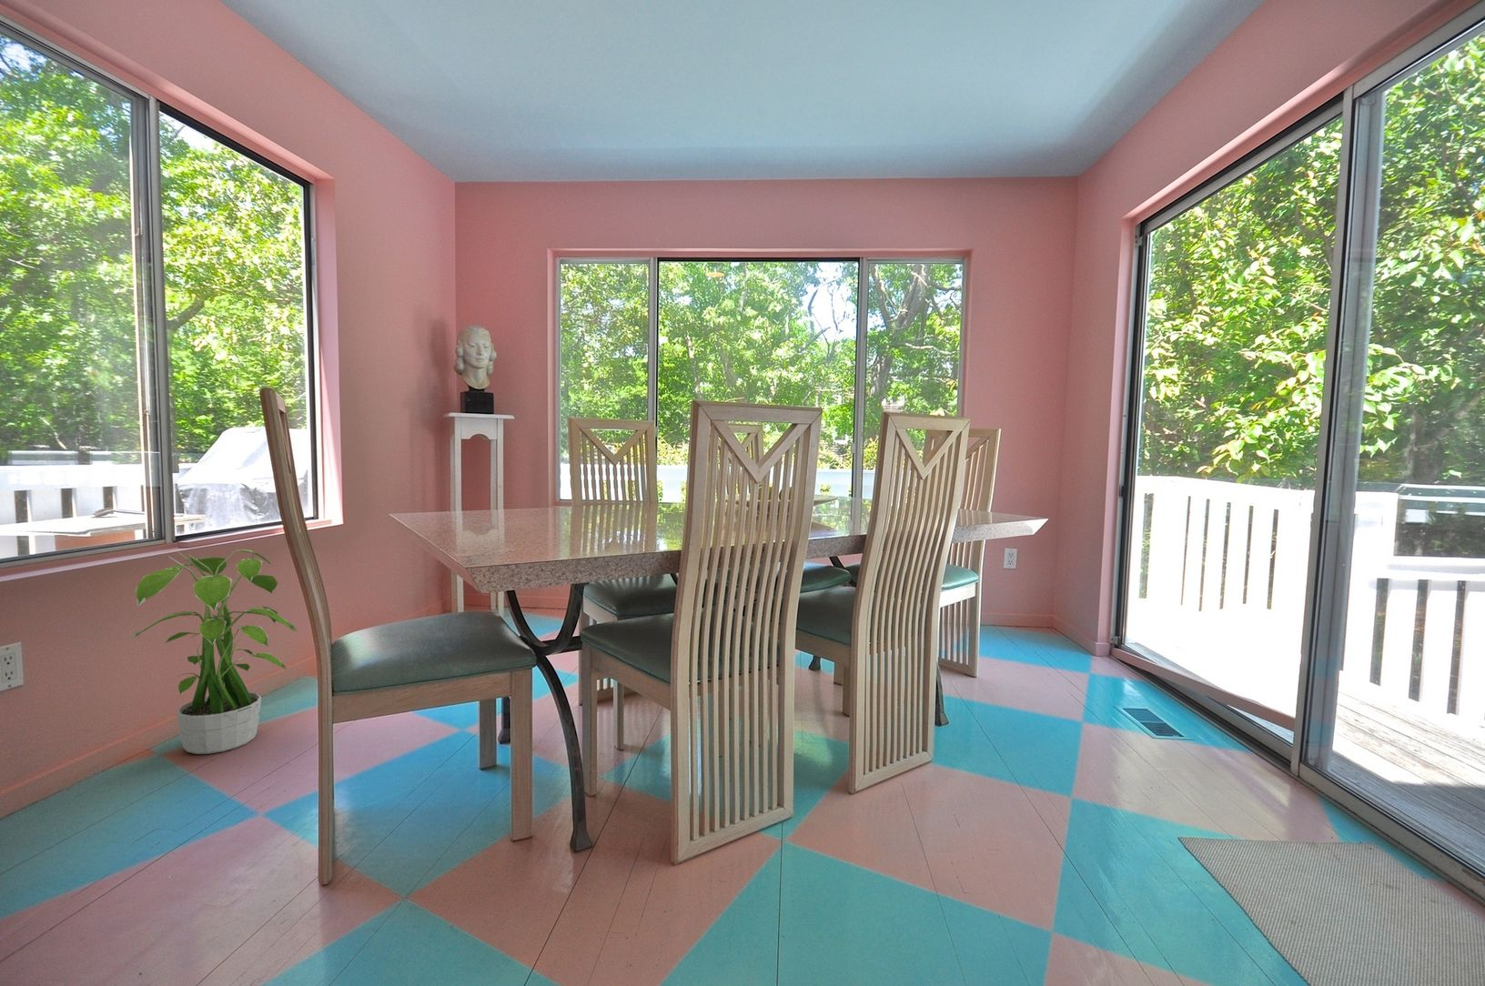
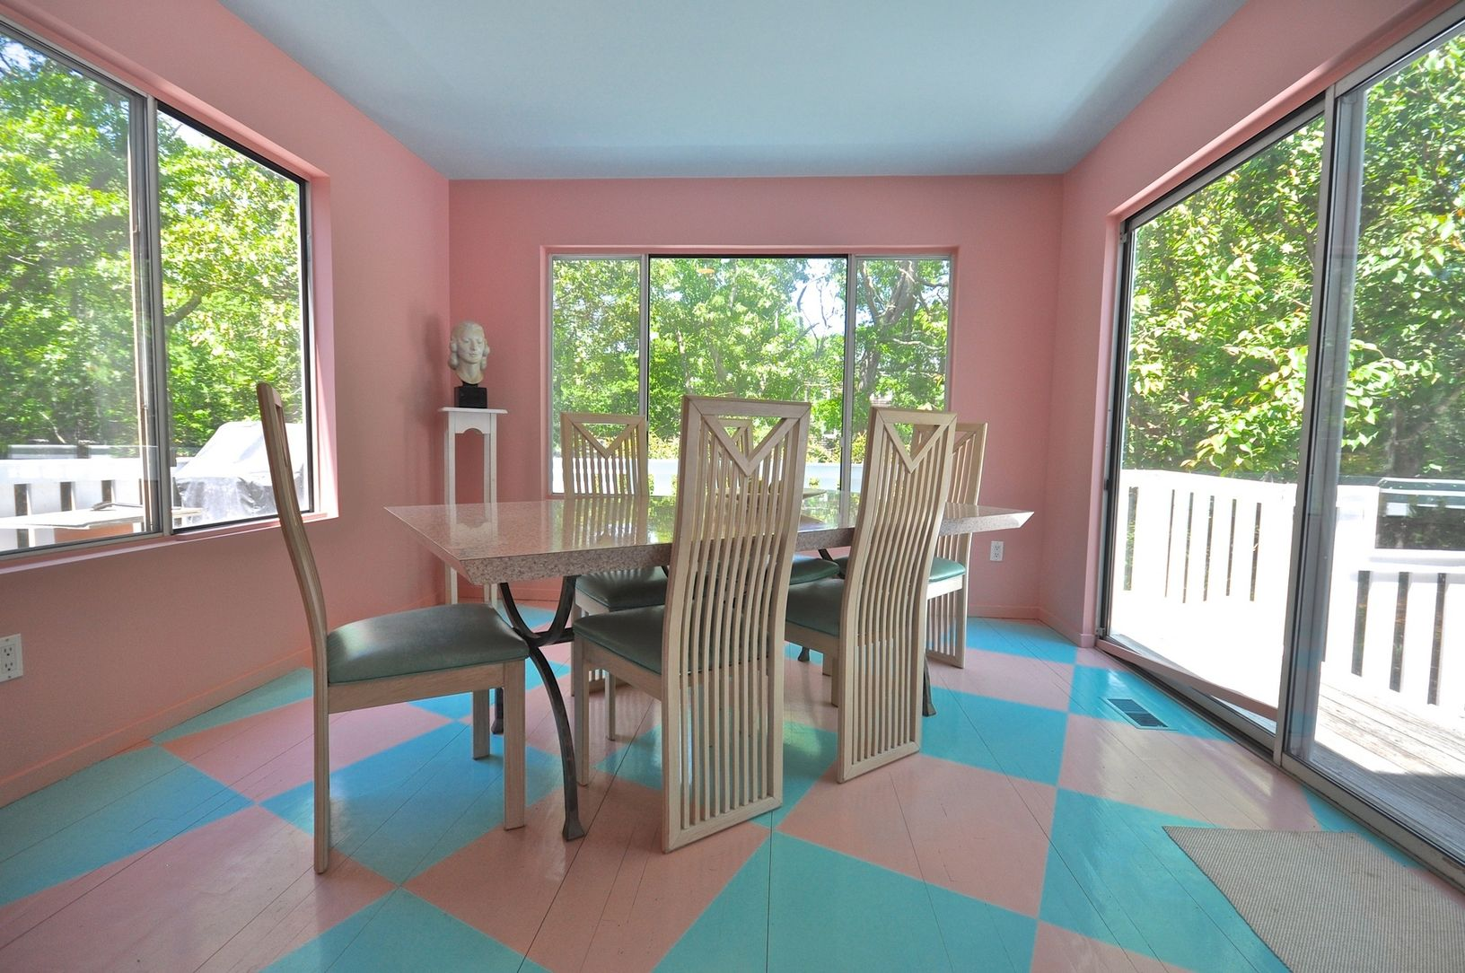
- potted plant (212, 651)
